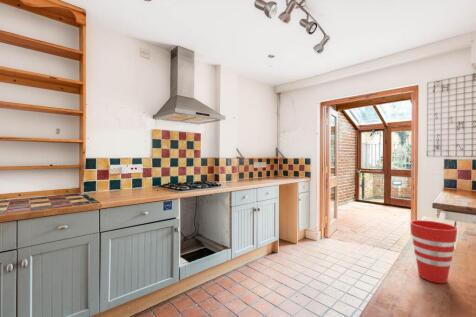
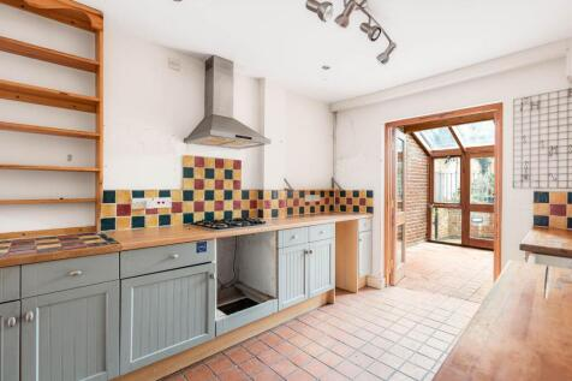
- cup (432, 251)
